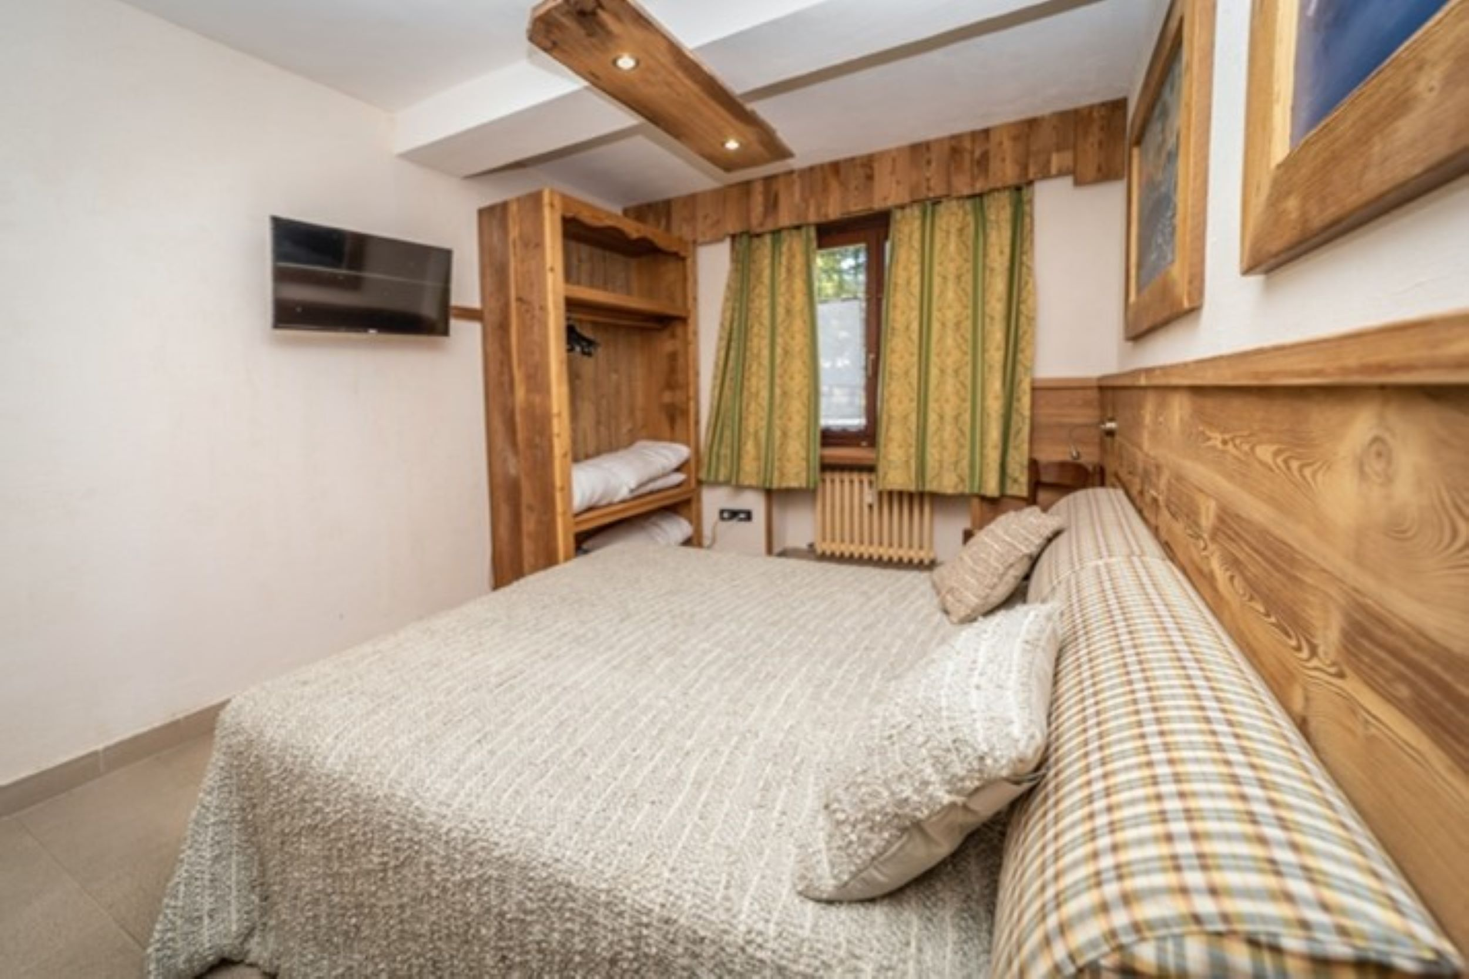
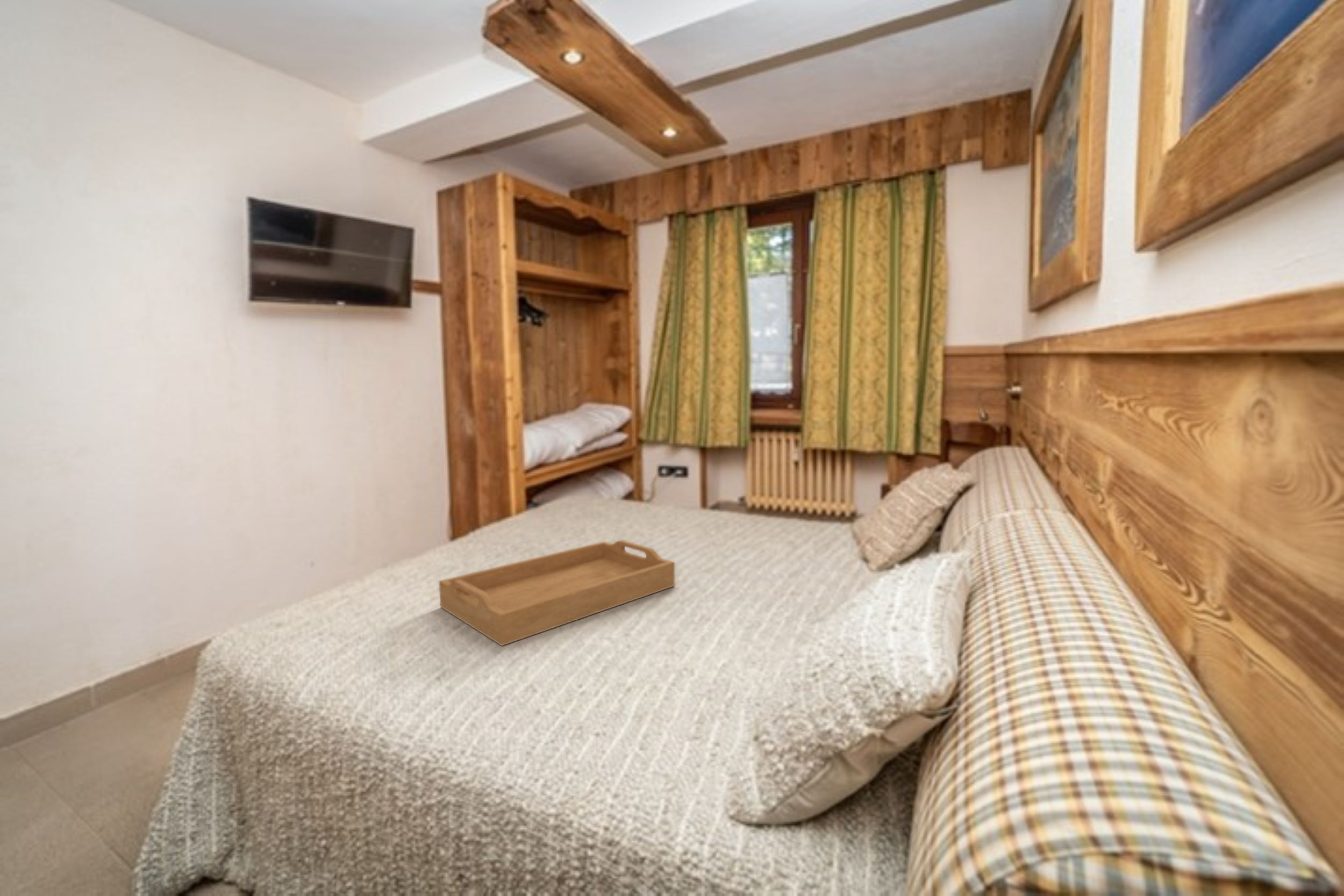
+ serving tray (562, 579)
